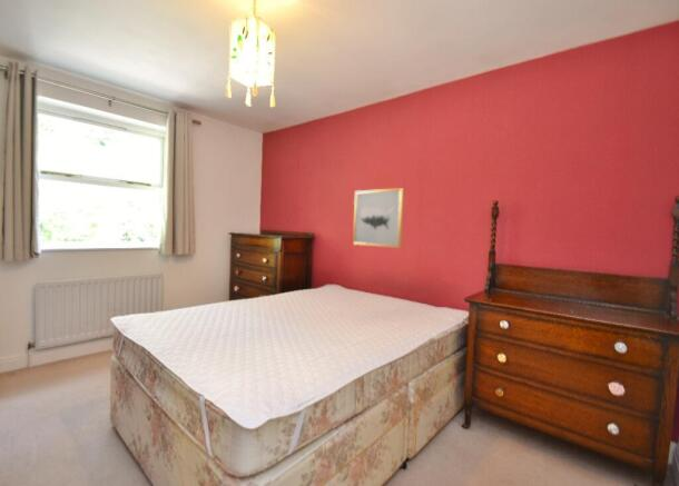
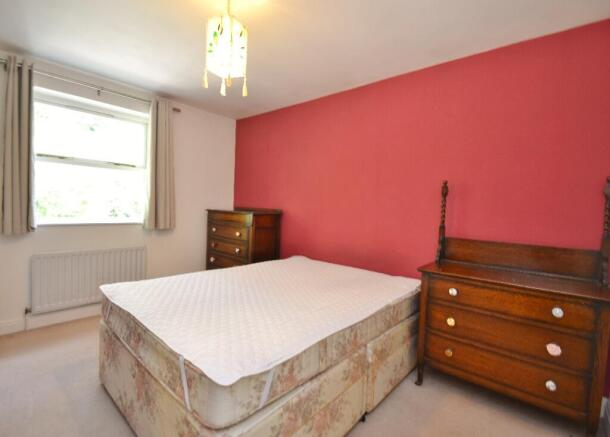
- wall art (376, 218)
